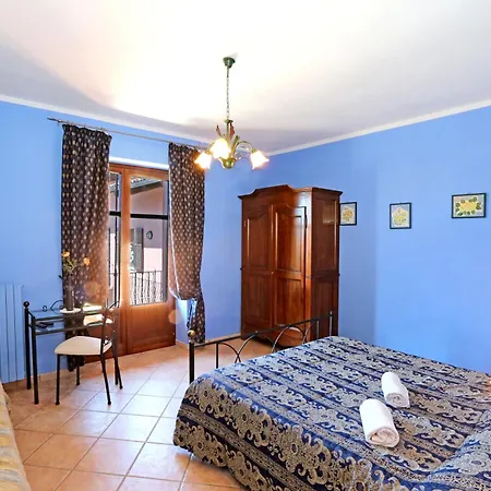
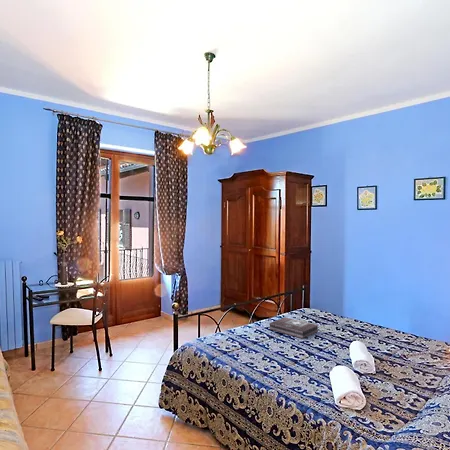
+ first aid kit (293, 327)
